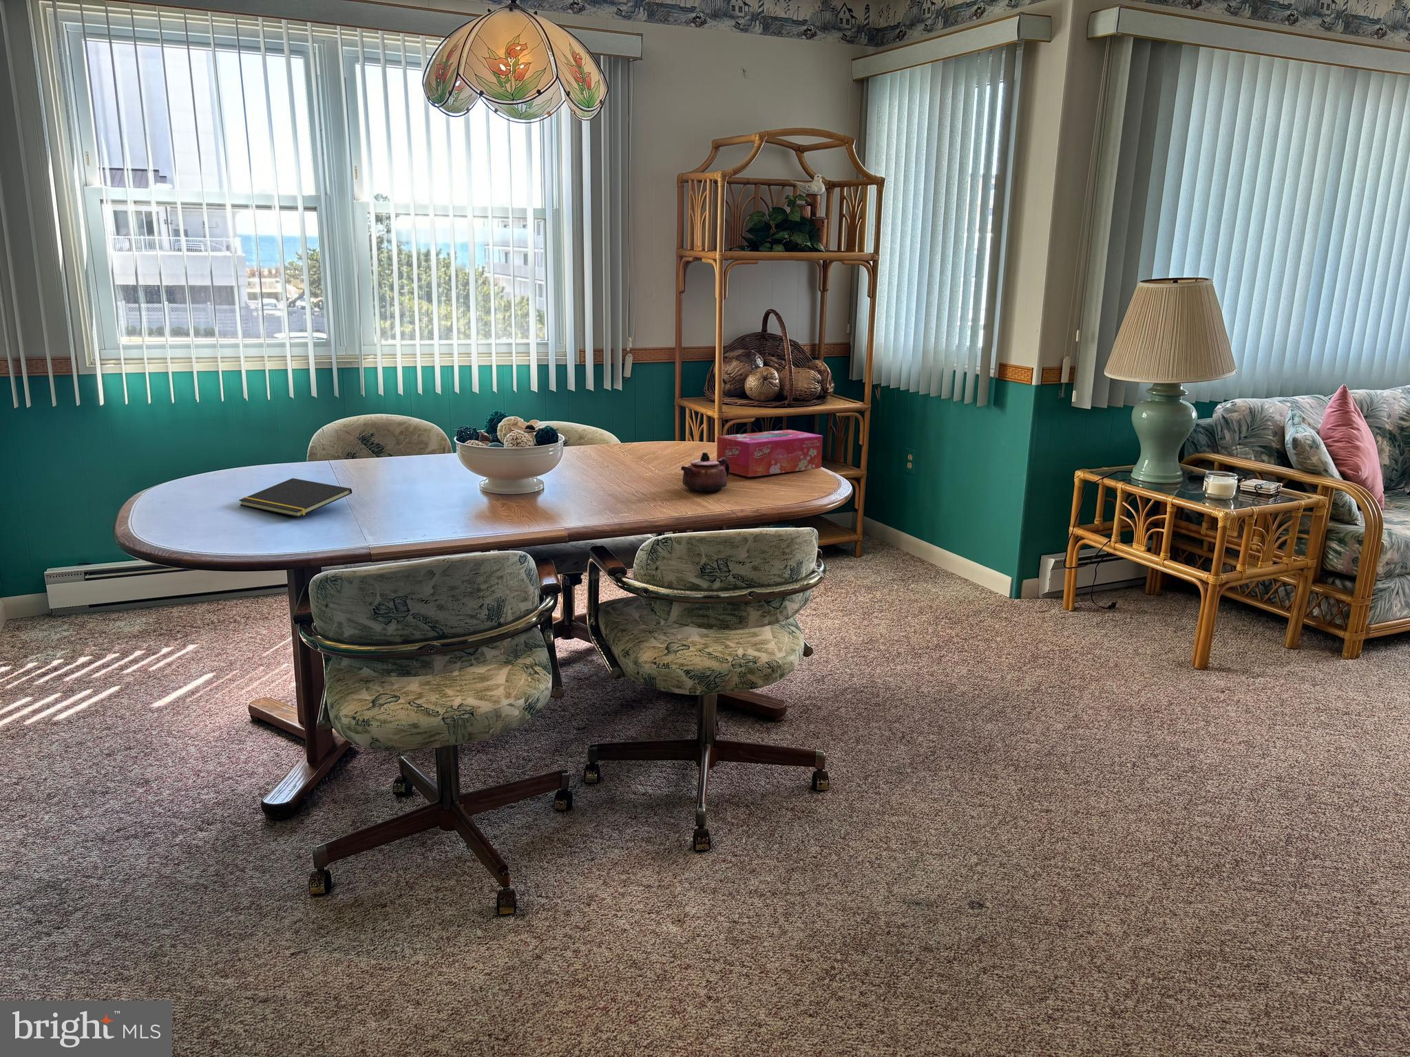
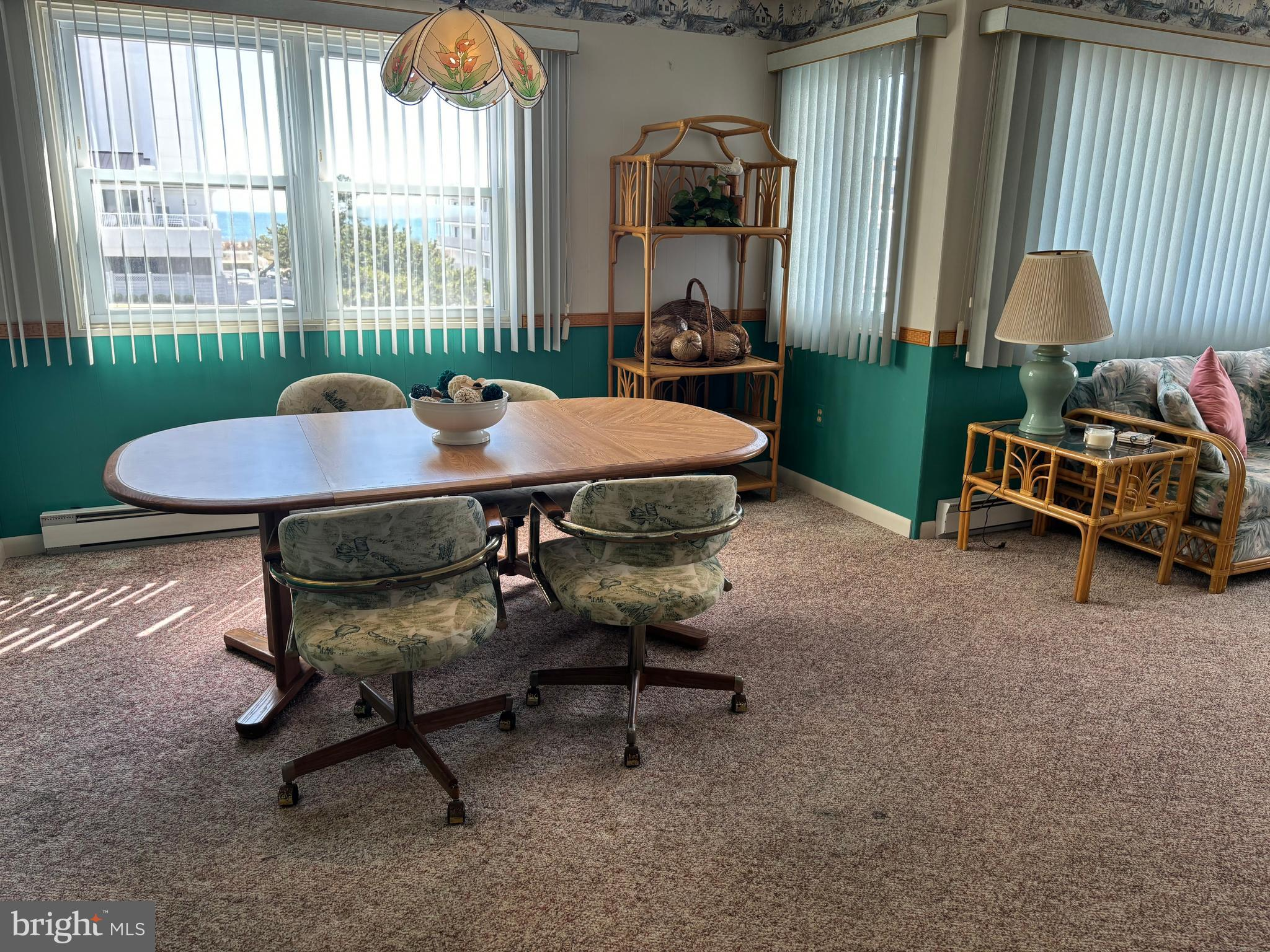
- notepad (295, 496)
- tissue box (769, 452)
- teapot (706, 470)
